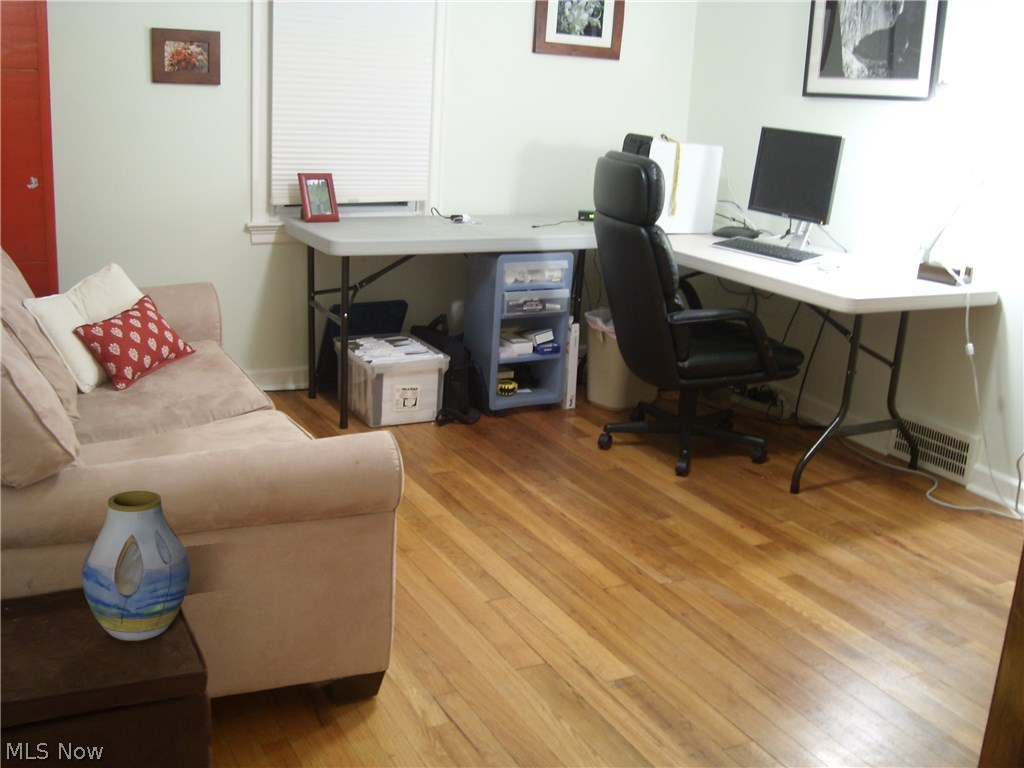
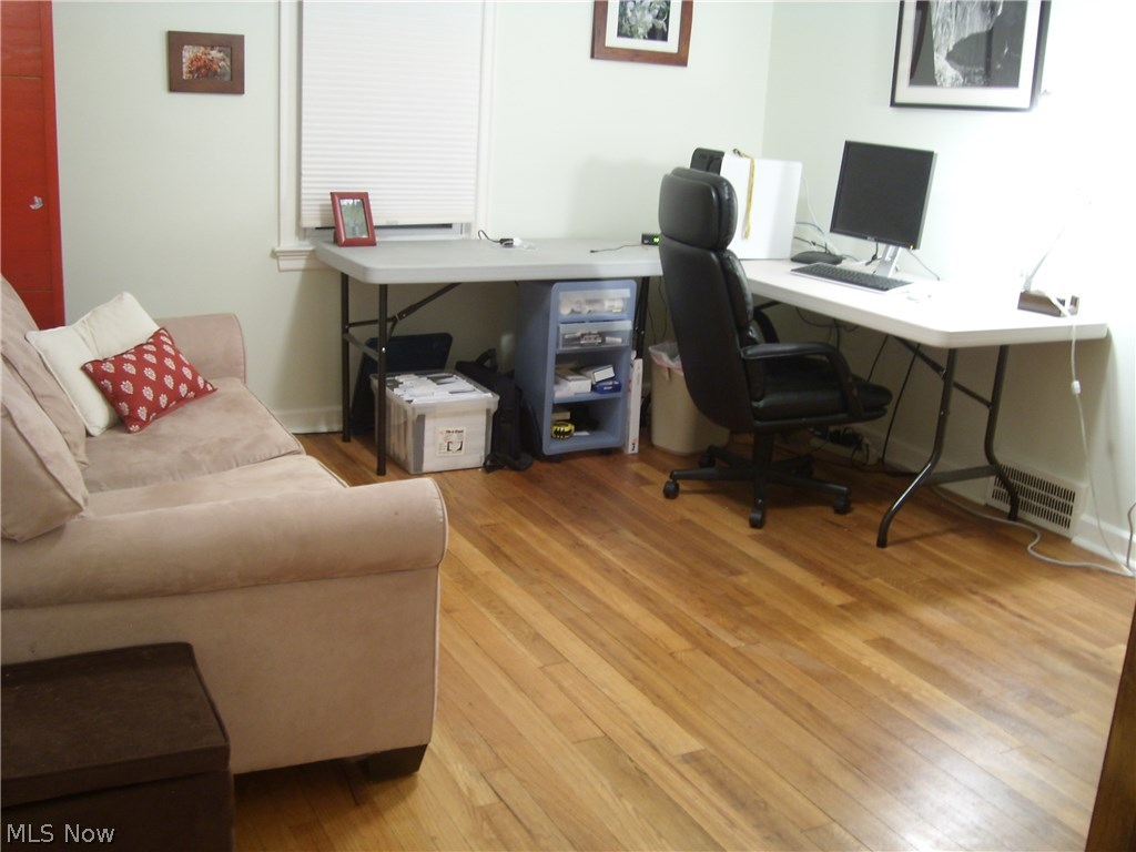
- vase (136, 566)
